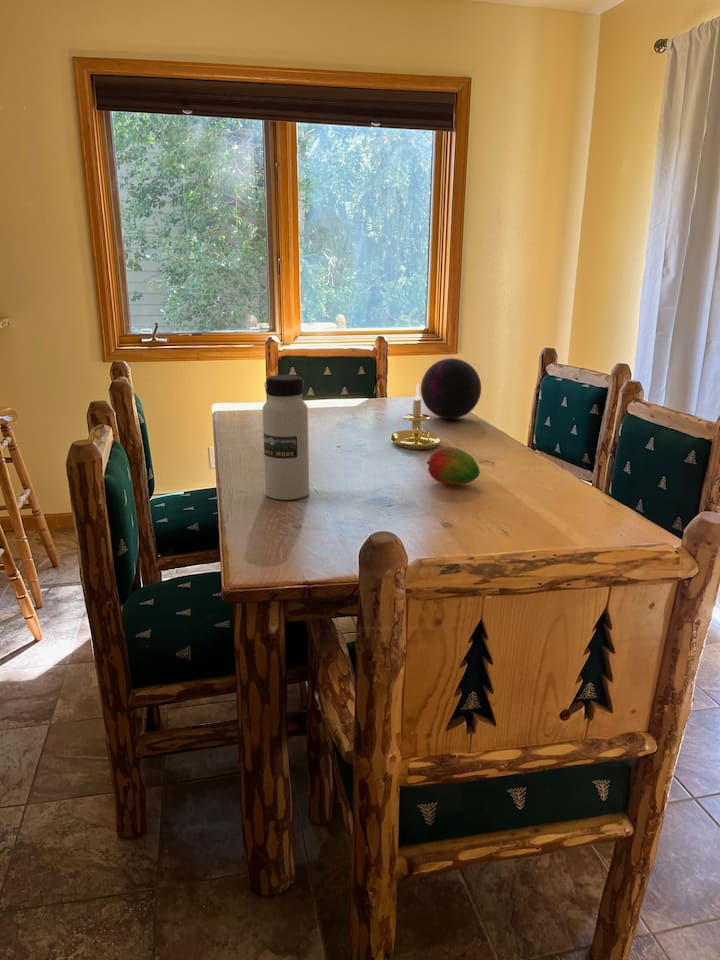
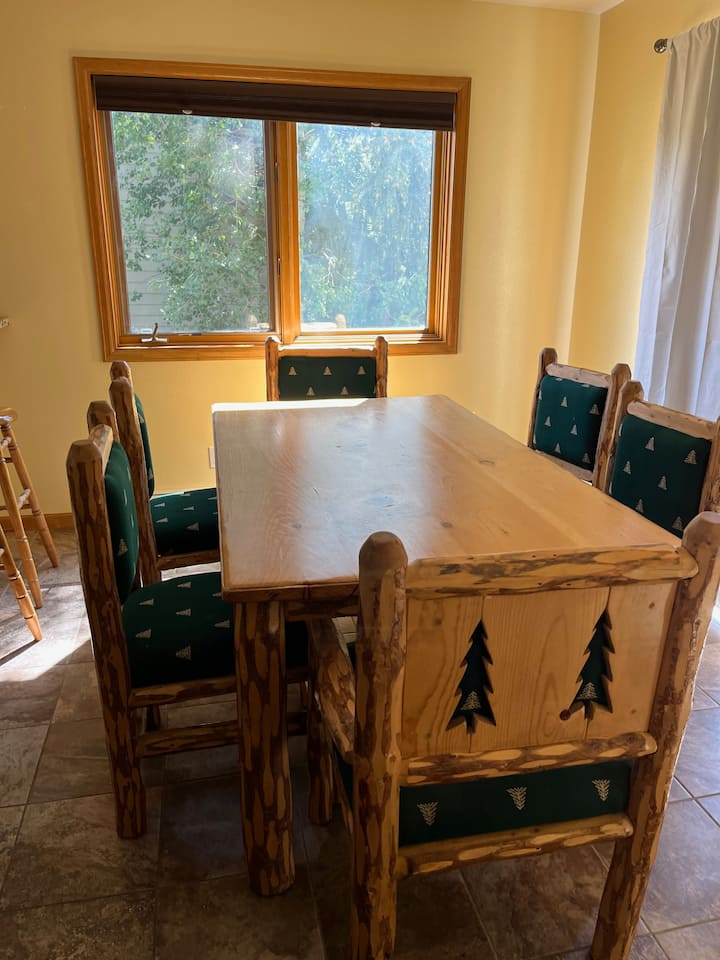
- fruit (453, 465)
- decorative orb (450, 388)
- water bottle (285, 436)
- candle holder (418, 414)
